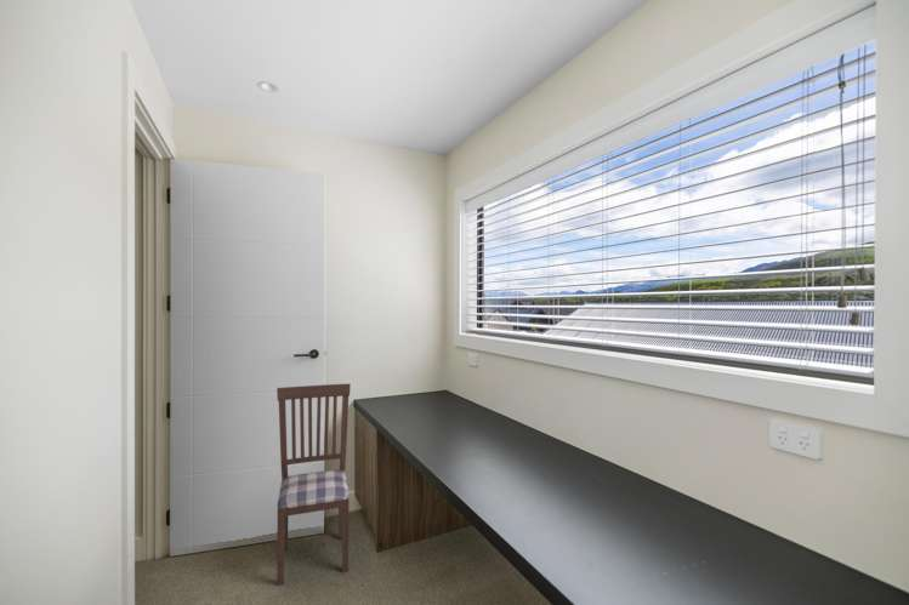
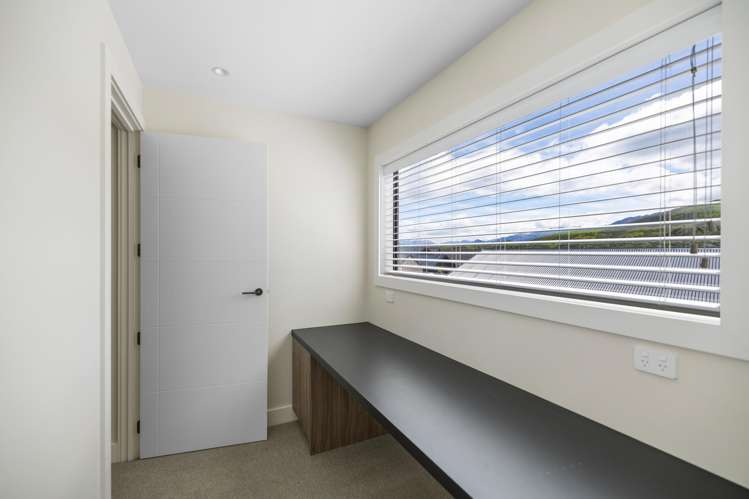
- dining chair (313, 474)
